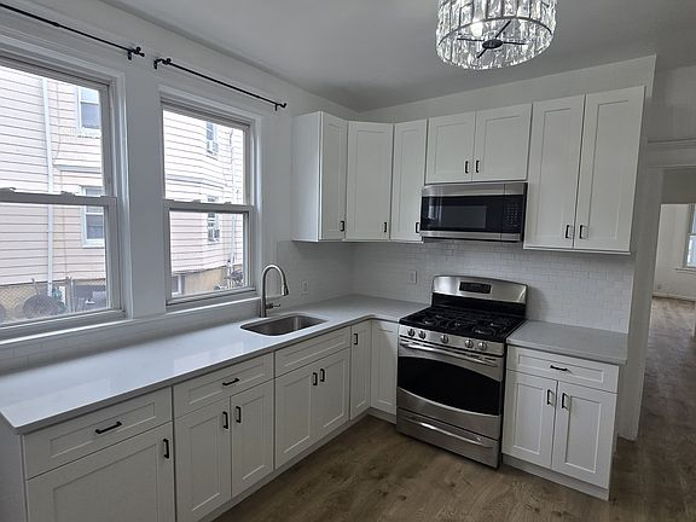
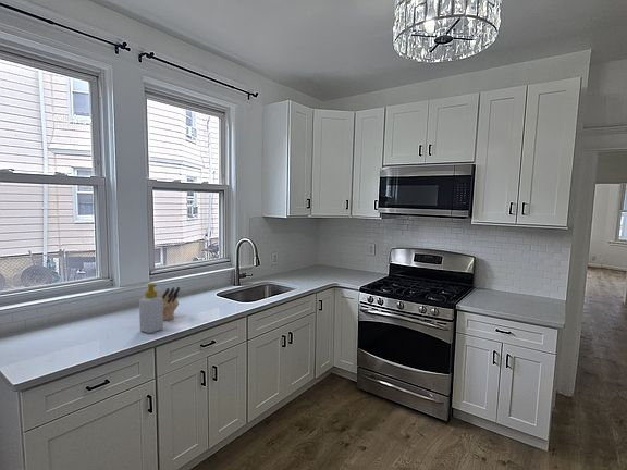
+ soap bottle (151, 307)
+ knife block (164, 300)
